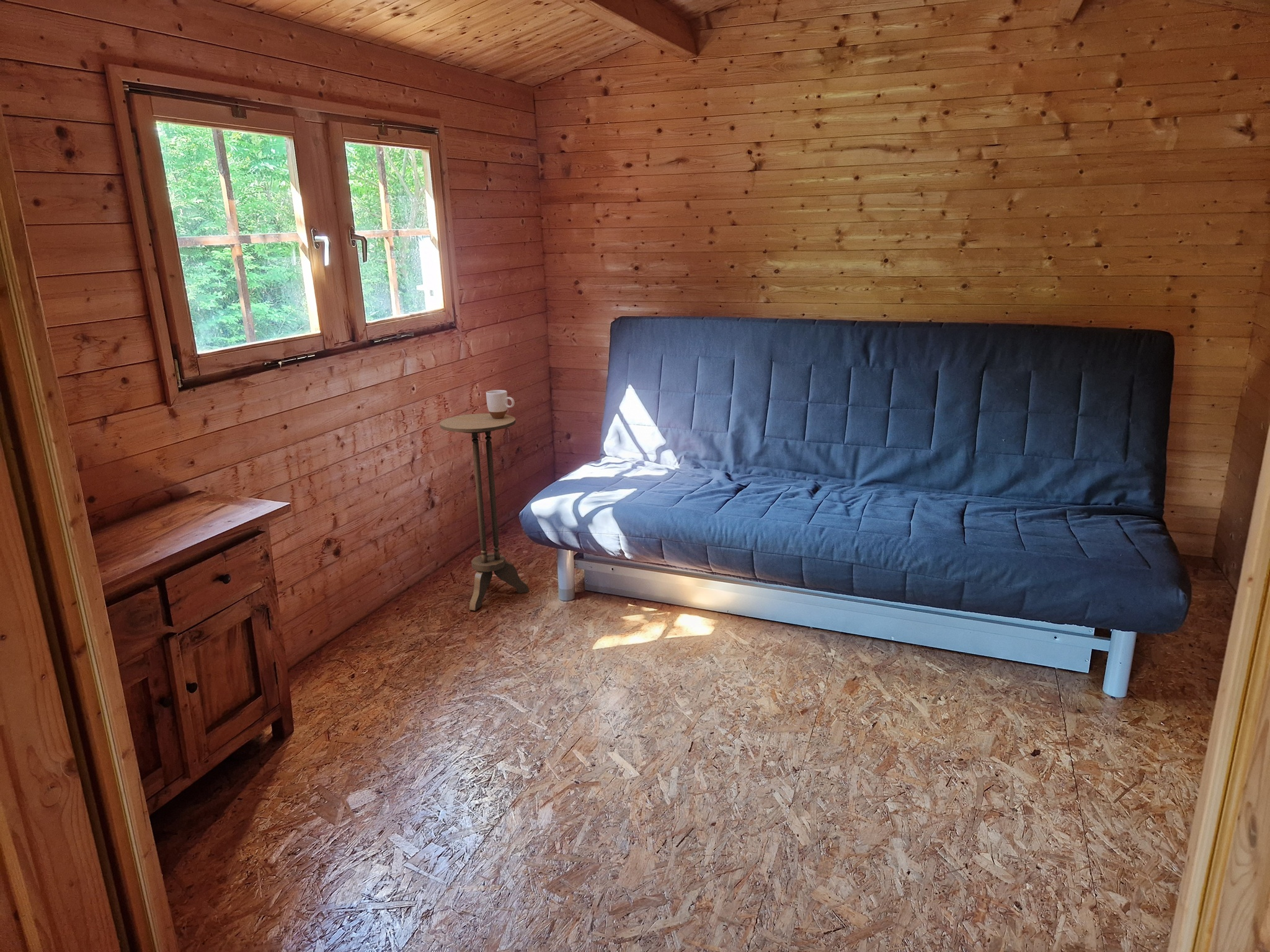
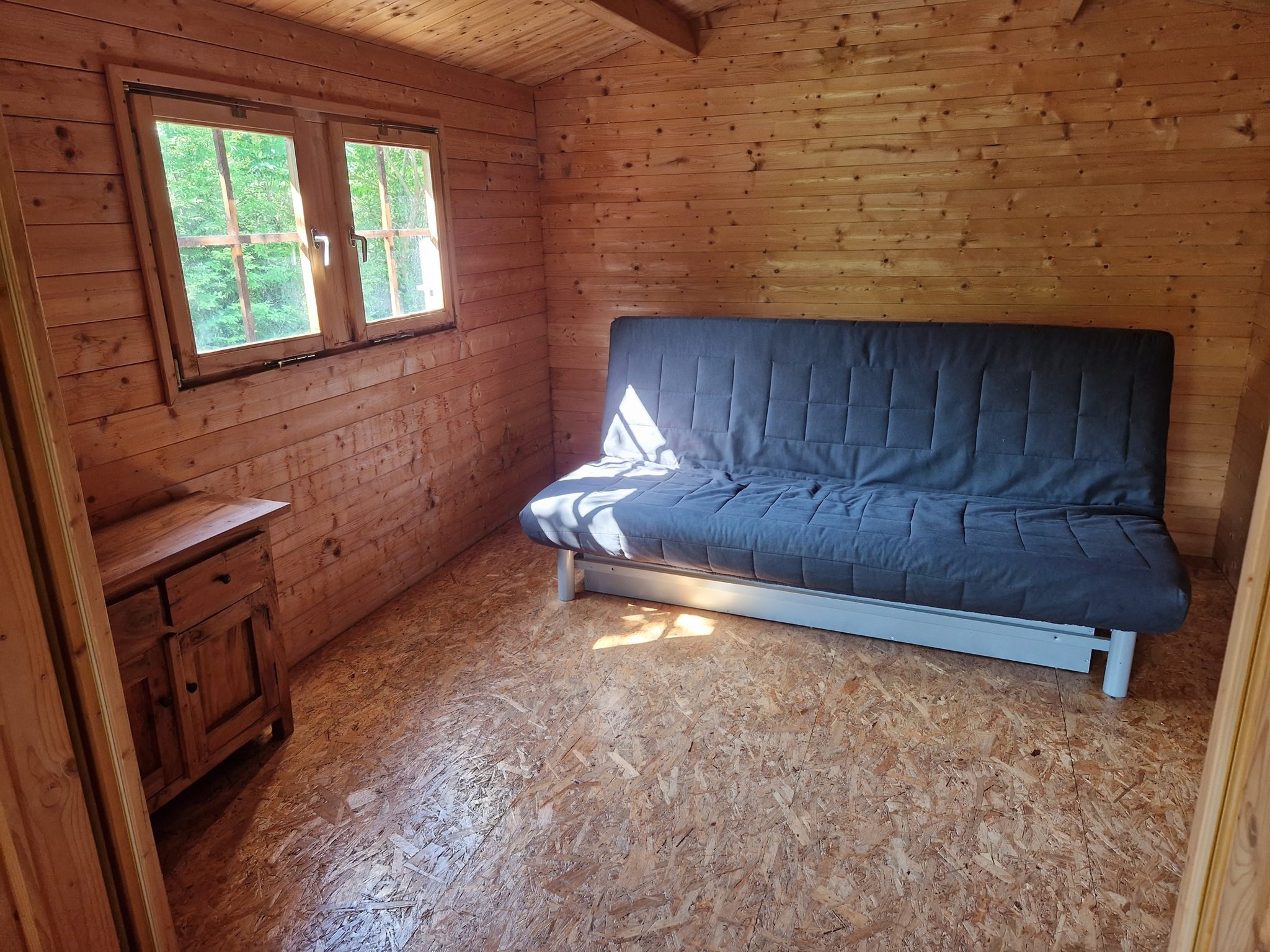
- side table (483, 511)
- mug (501, 404)
